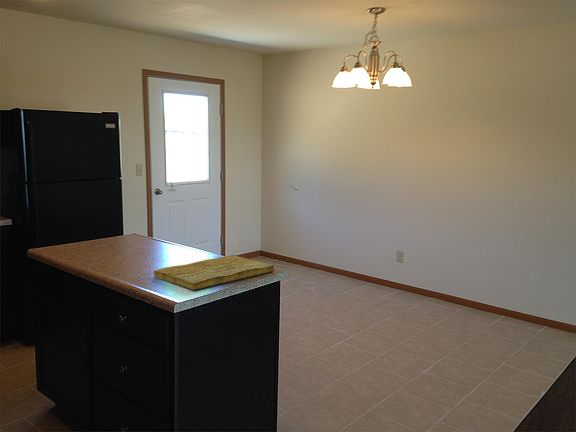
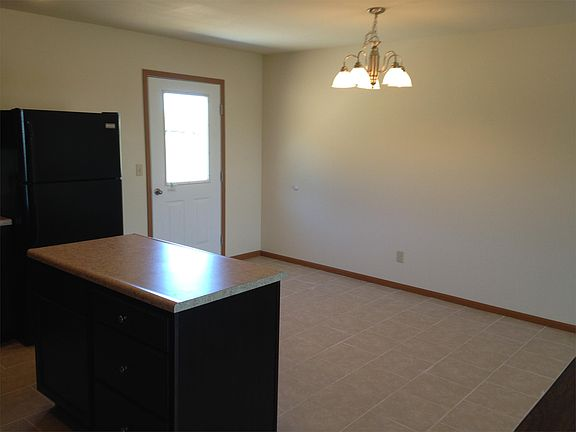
- cutting board (215, 269)
